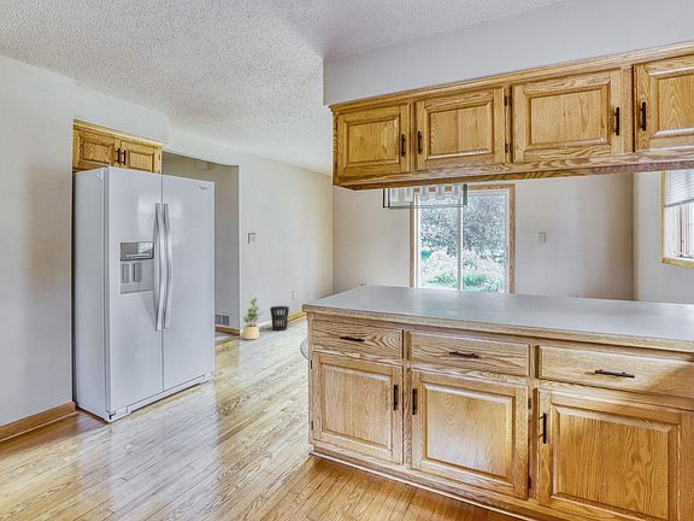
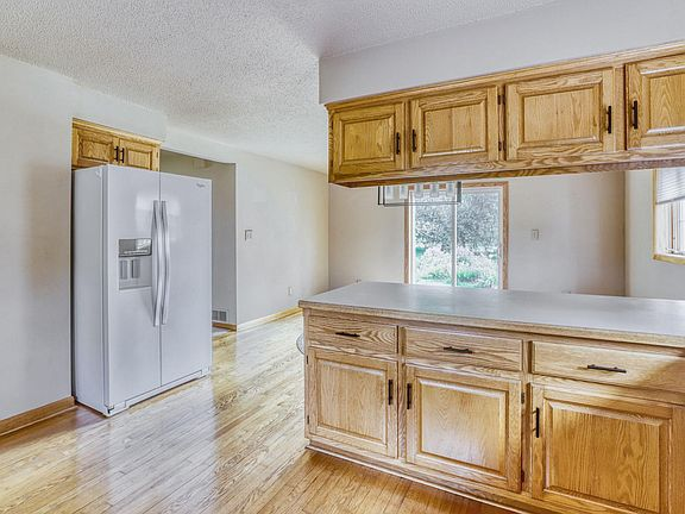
- potted plant (249, 317)
- wastebasket (280, 317)
